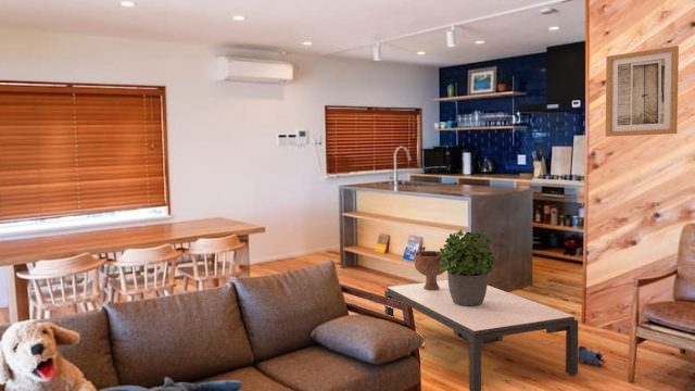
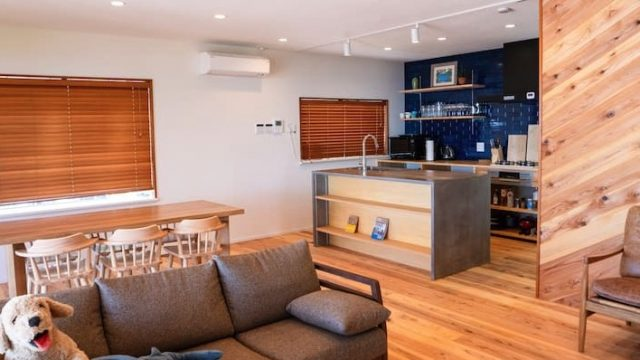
- toy train (590, 355)
- potted plant (467, 265)
- decorative bowl (430, 268)
- wall art (640, 93)
- coffee table (470, 325)
